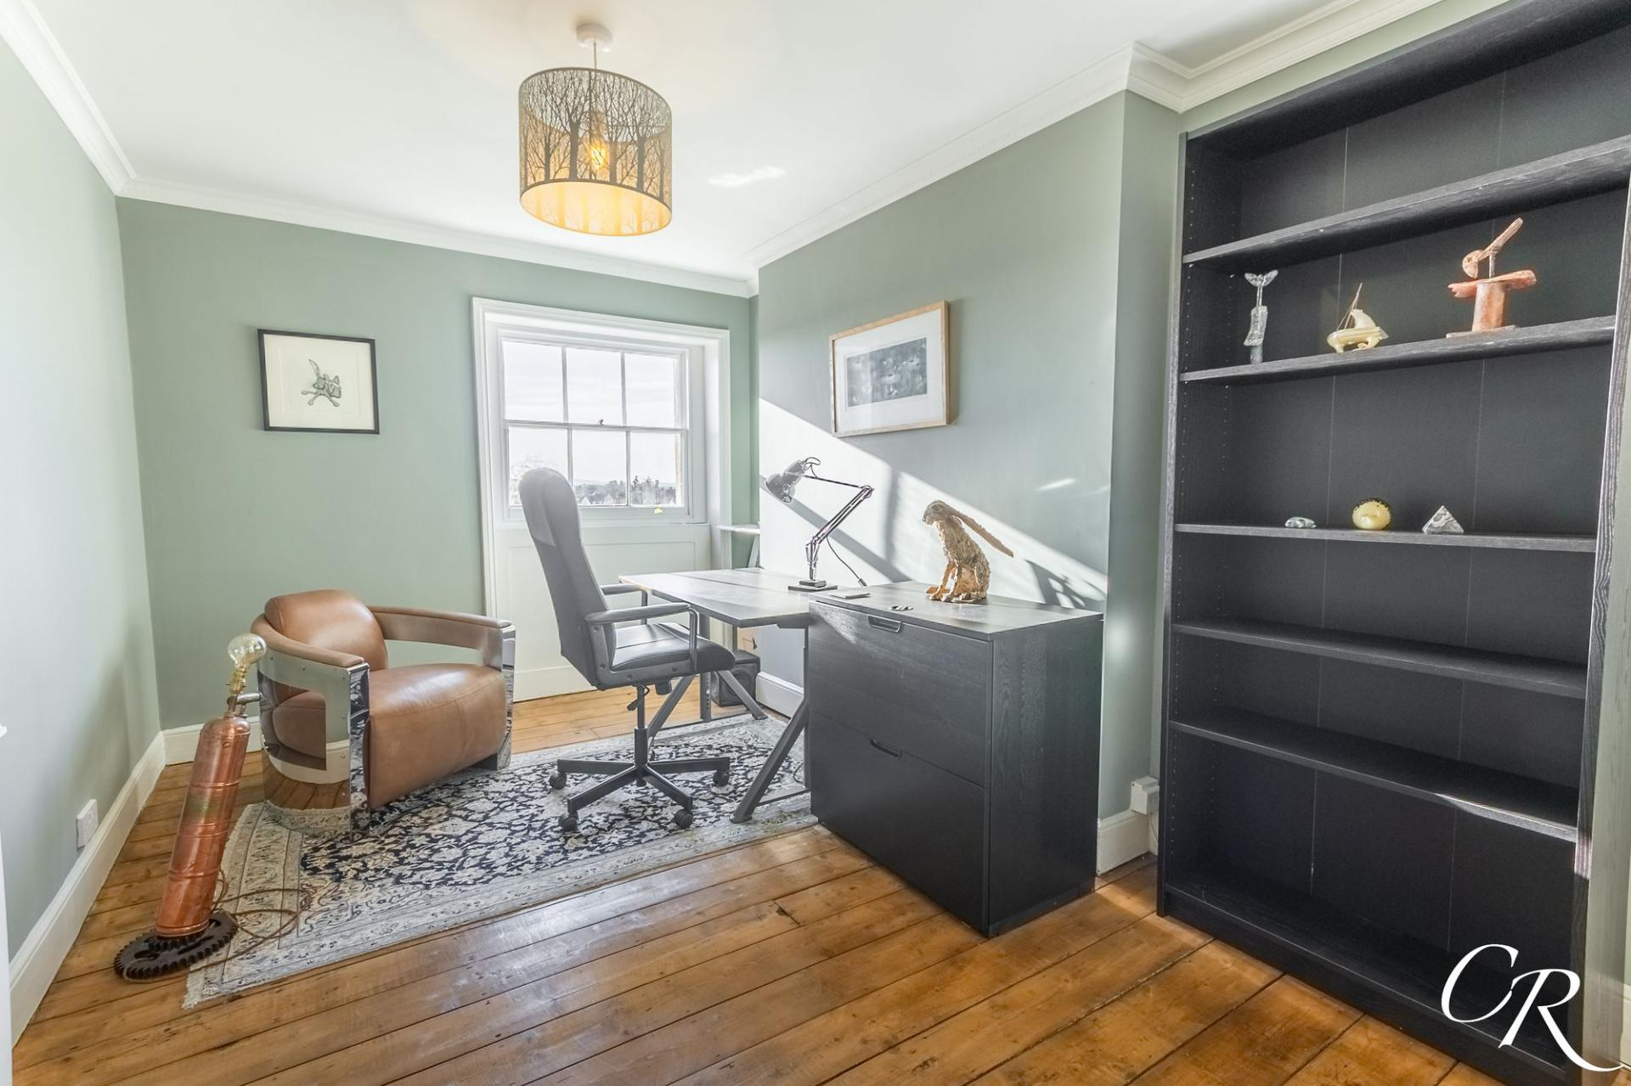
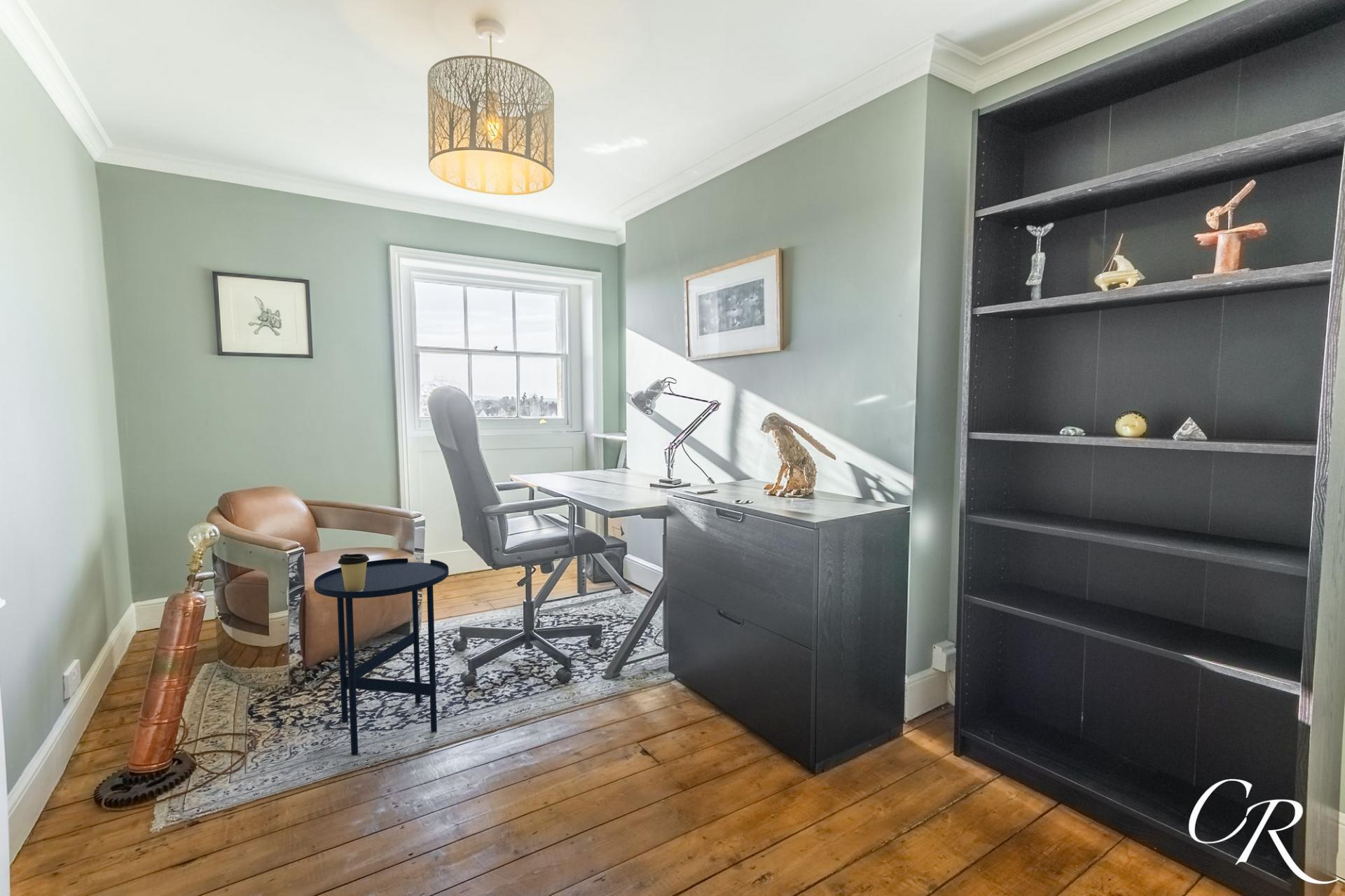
+ side table (386, 649)
+ coffee cup (354, 572)
